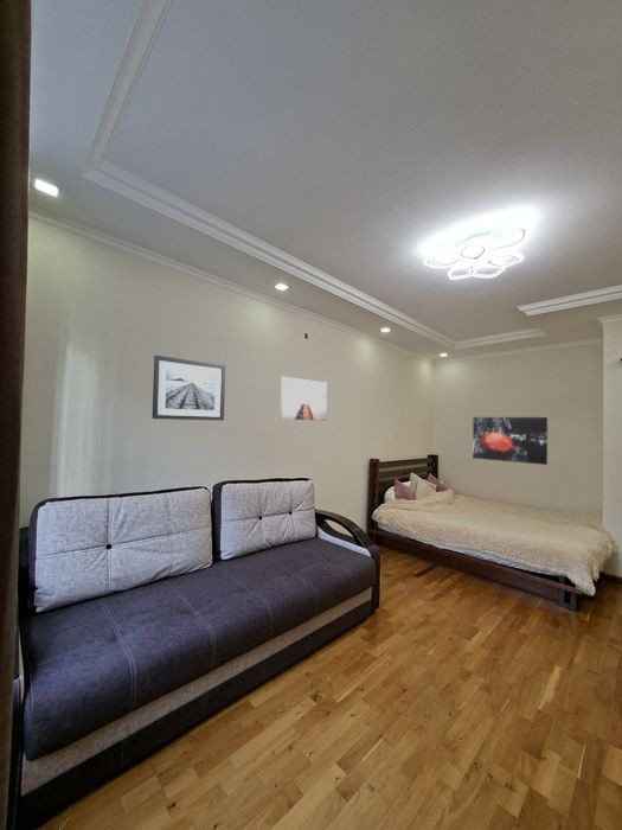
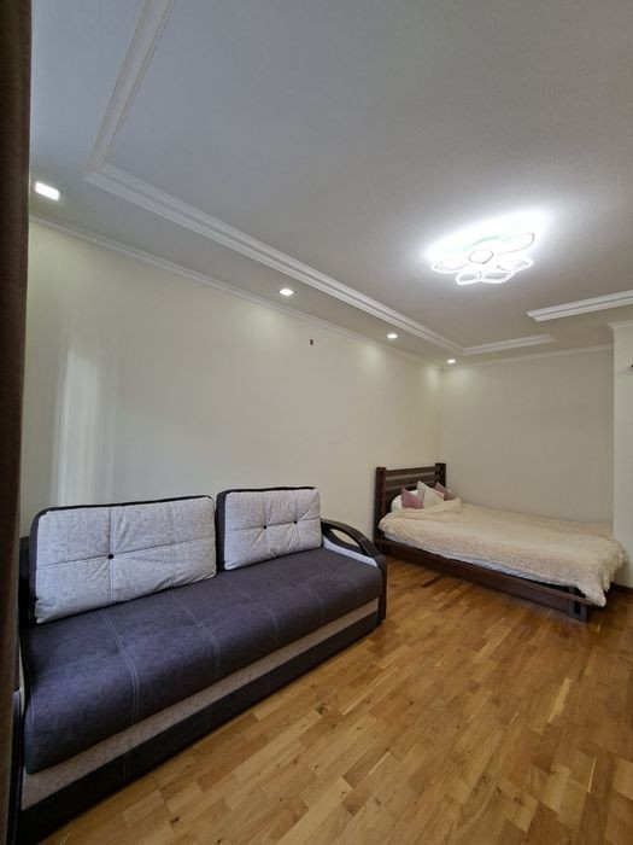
- wall art (304, 400)
- wall art (191, 390)
- wall art (507, 439)
